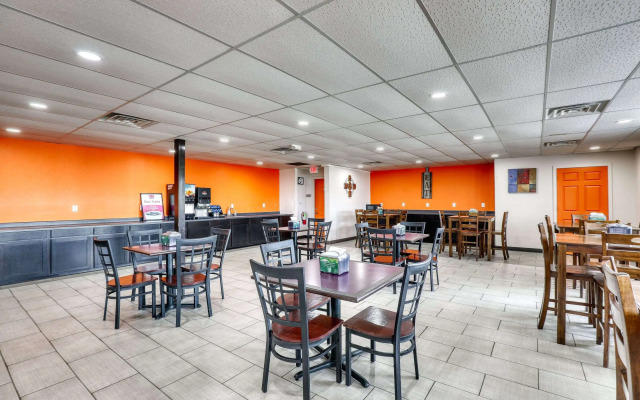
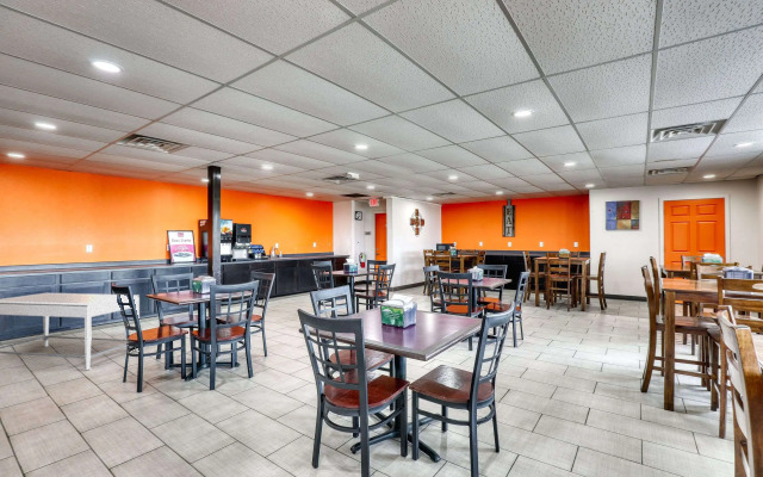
+ dining table (64, 336)
